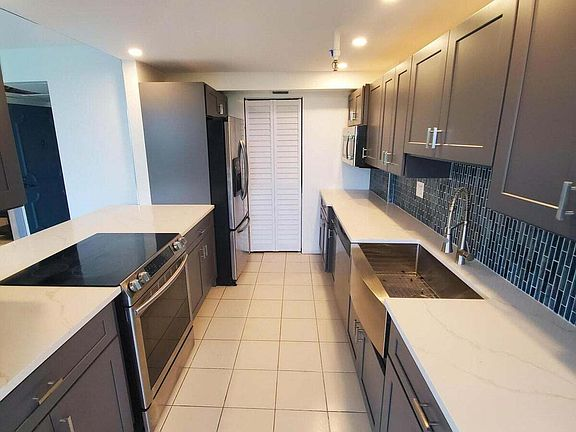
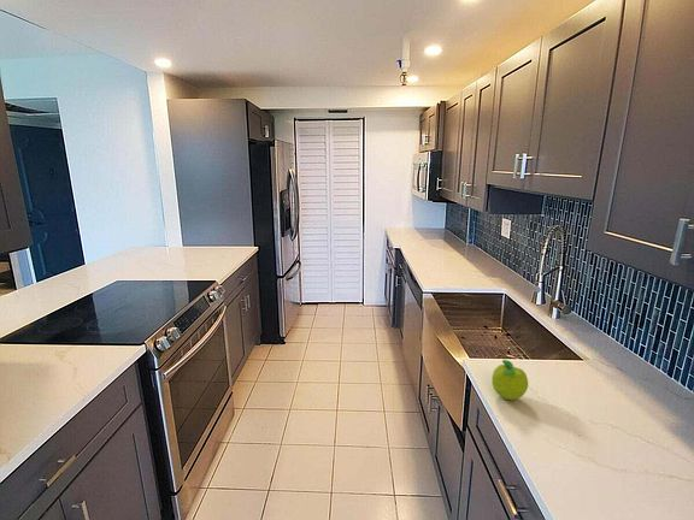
+ fruit (510, 380)
